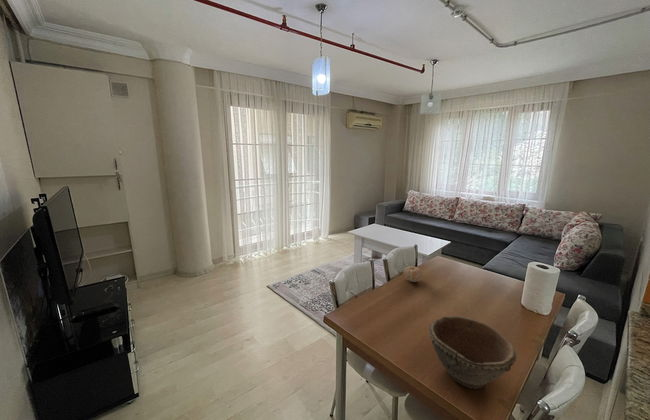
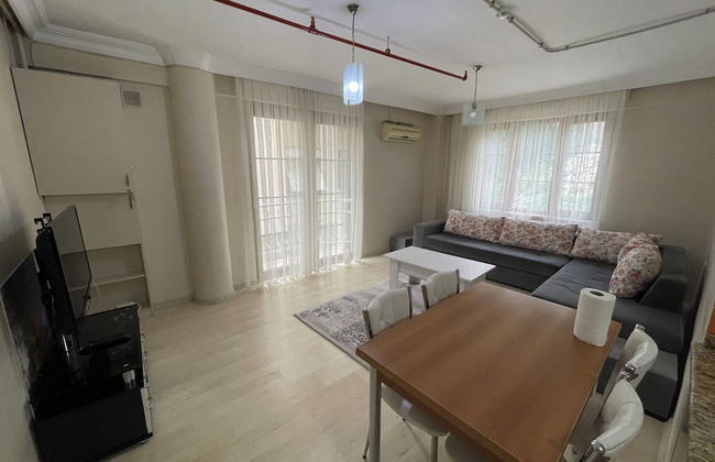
- fruit (412, 274)
- bowl (467, 353)
